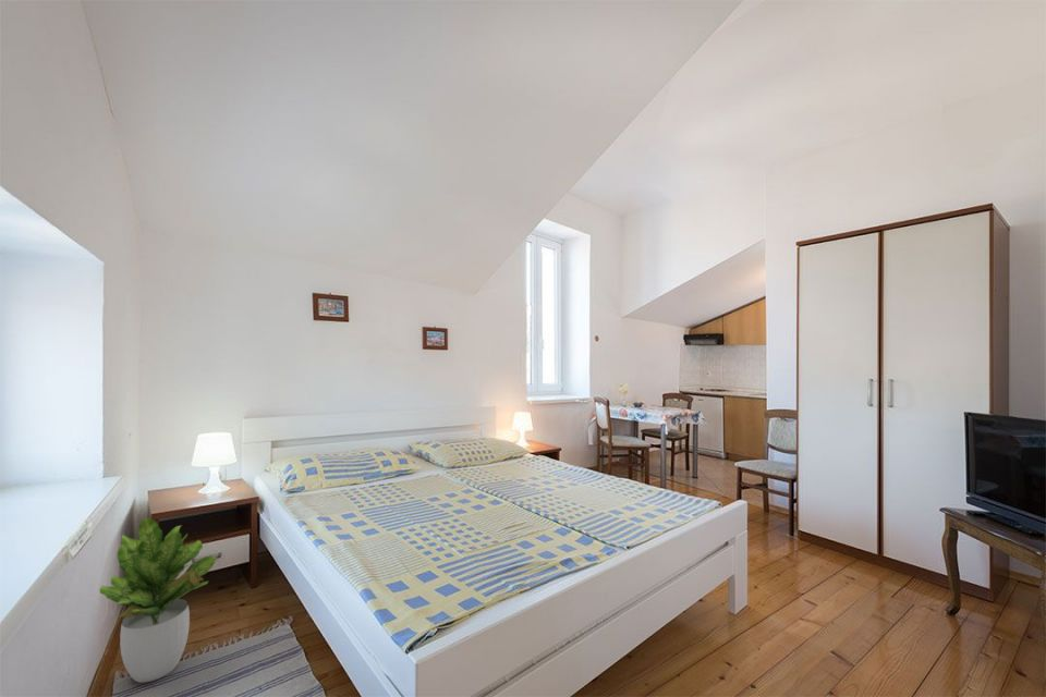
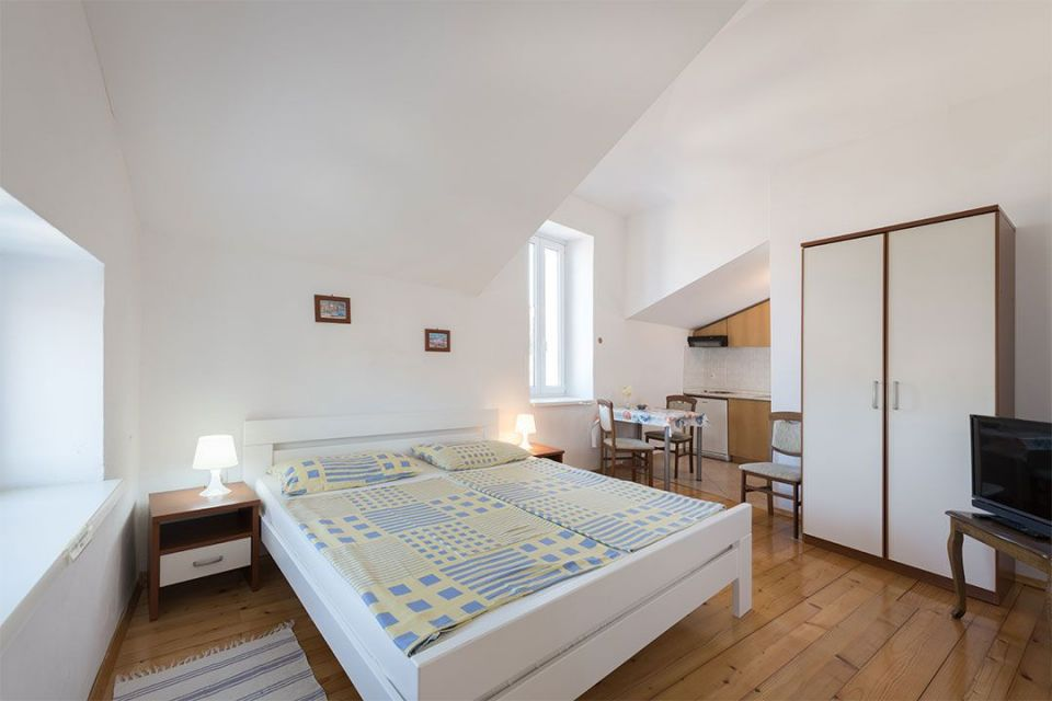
- potted plant (159, 595)
